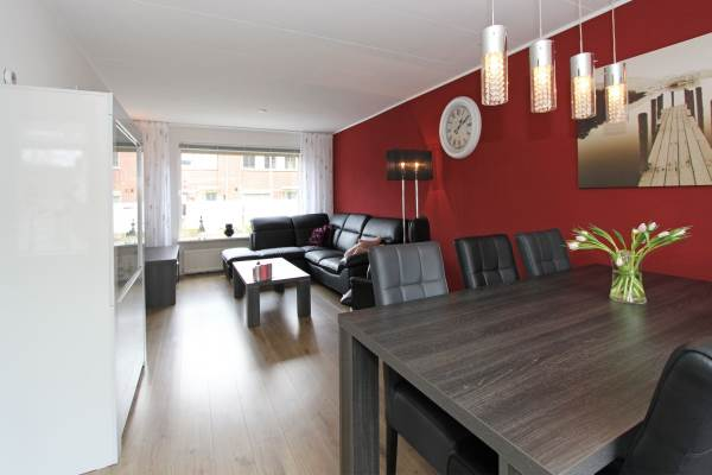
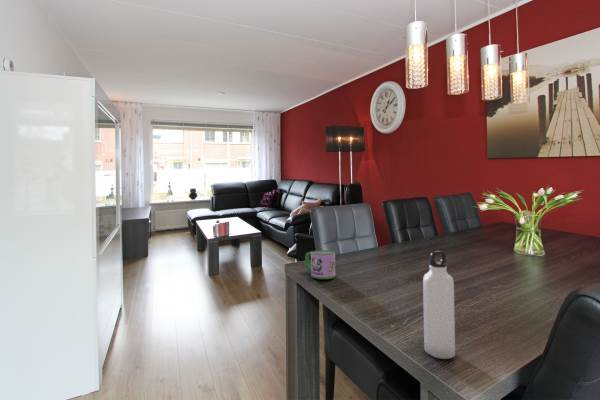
+ mug (319, 263)
+ water bottle (438, 301)
